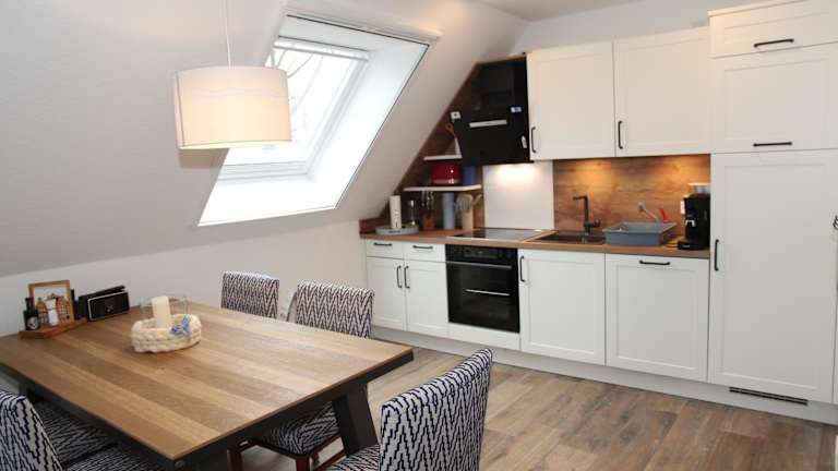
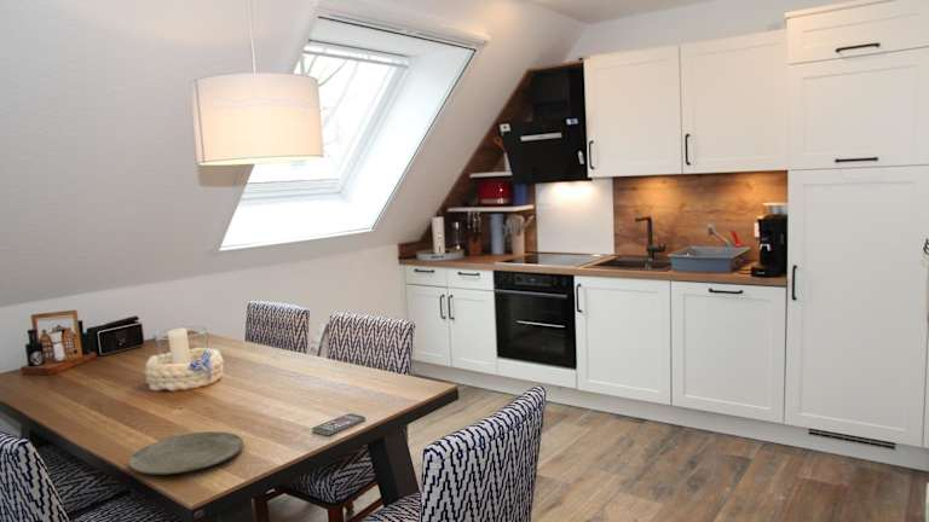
+ plate (187, 453)
+ smartphone (339, 423)
